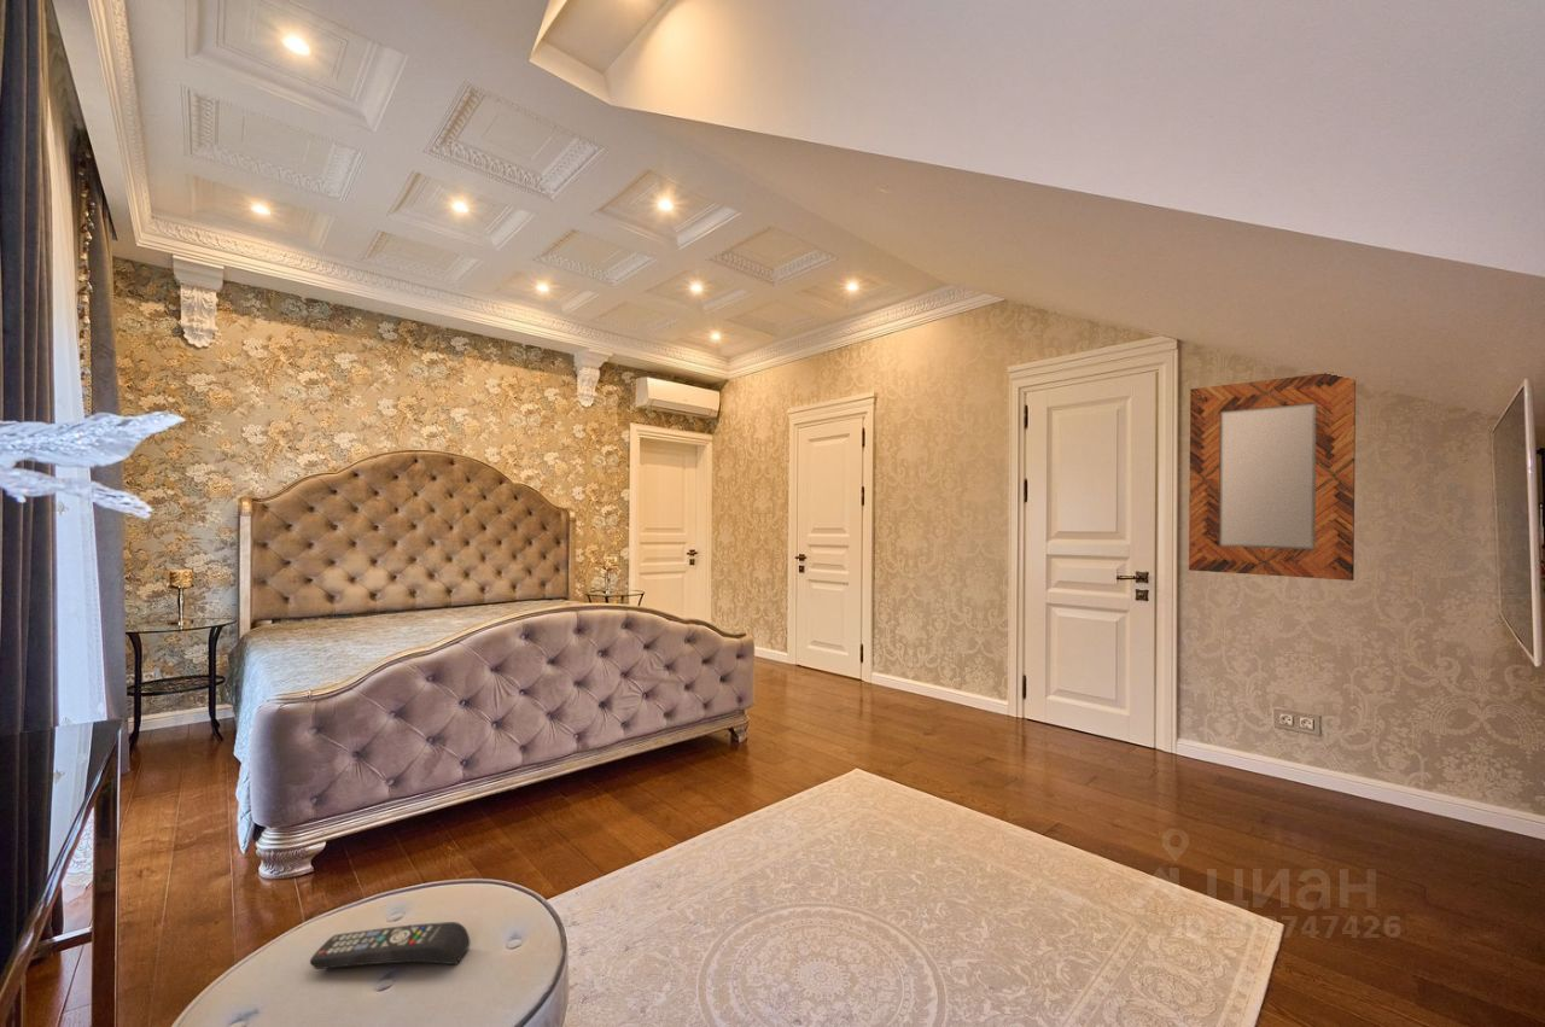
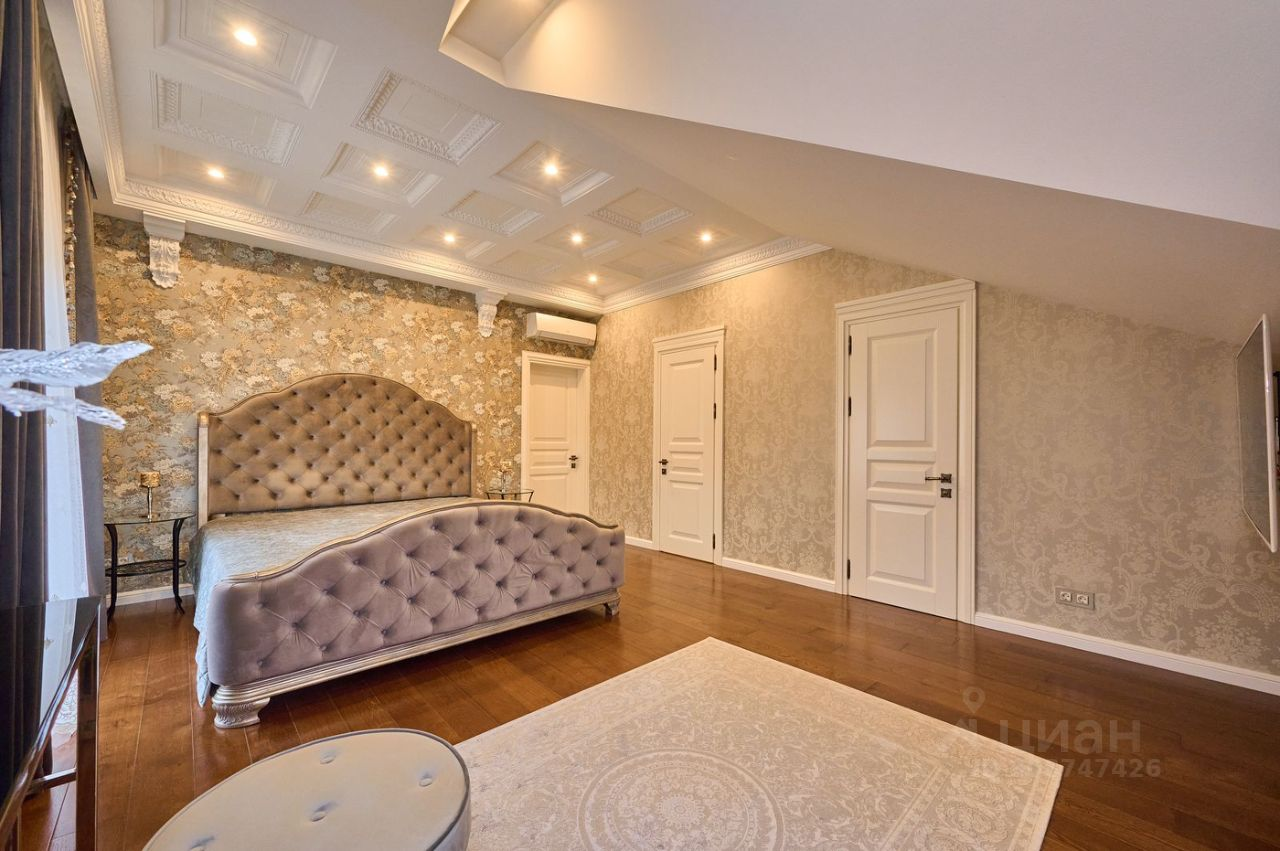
- home mirror (1266, 477)
- remote control (392, 945)
